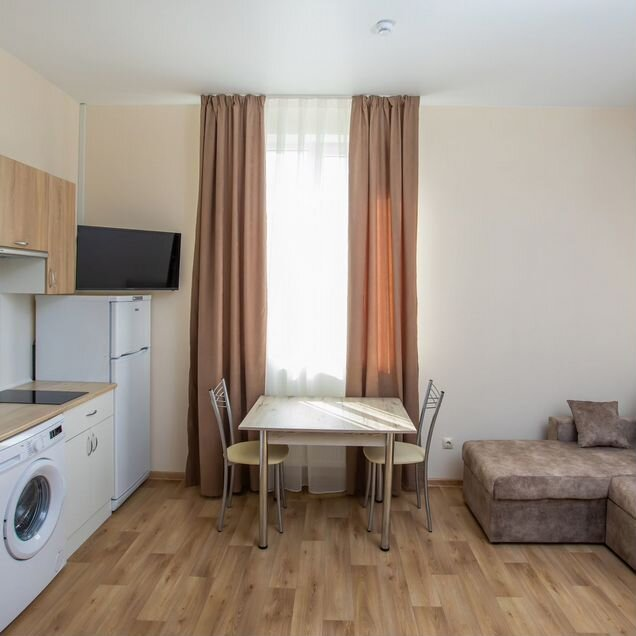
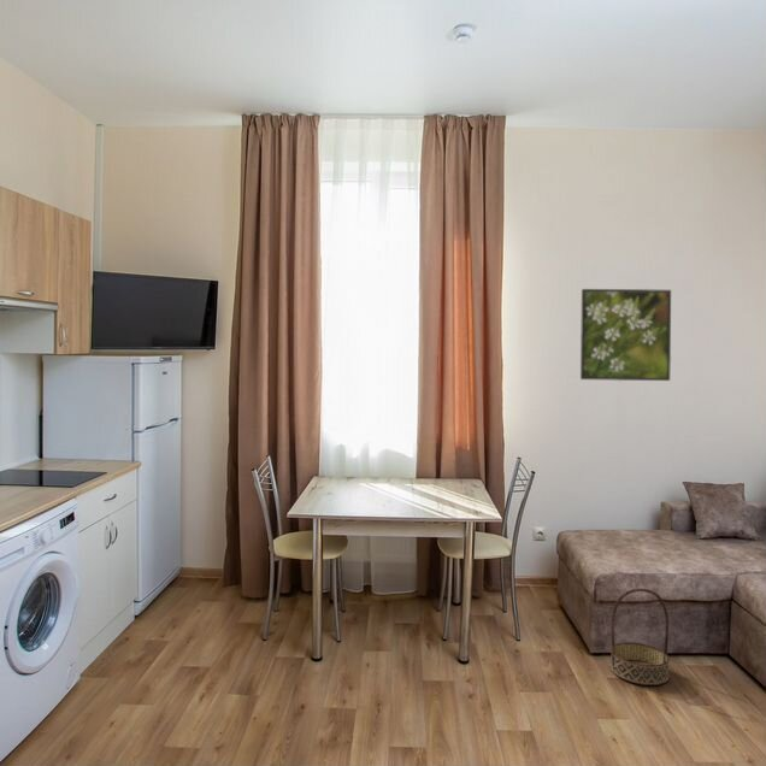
+ basket (640, 643)
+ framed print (625, 335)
